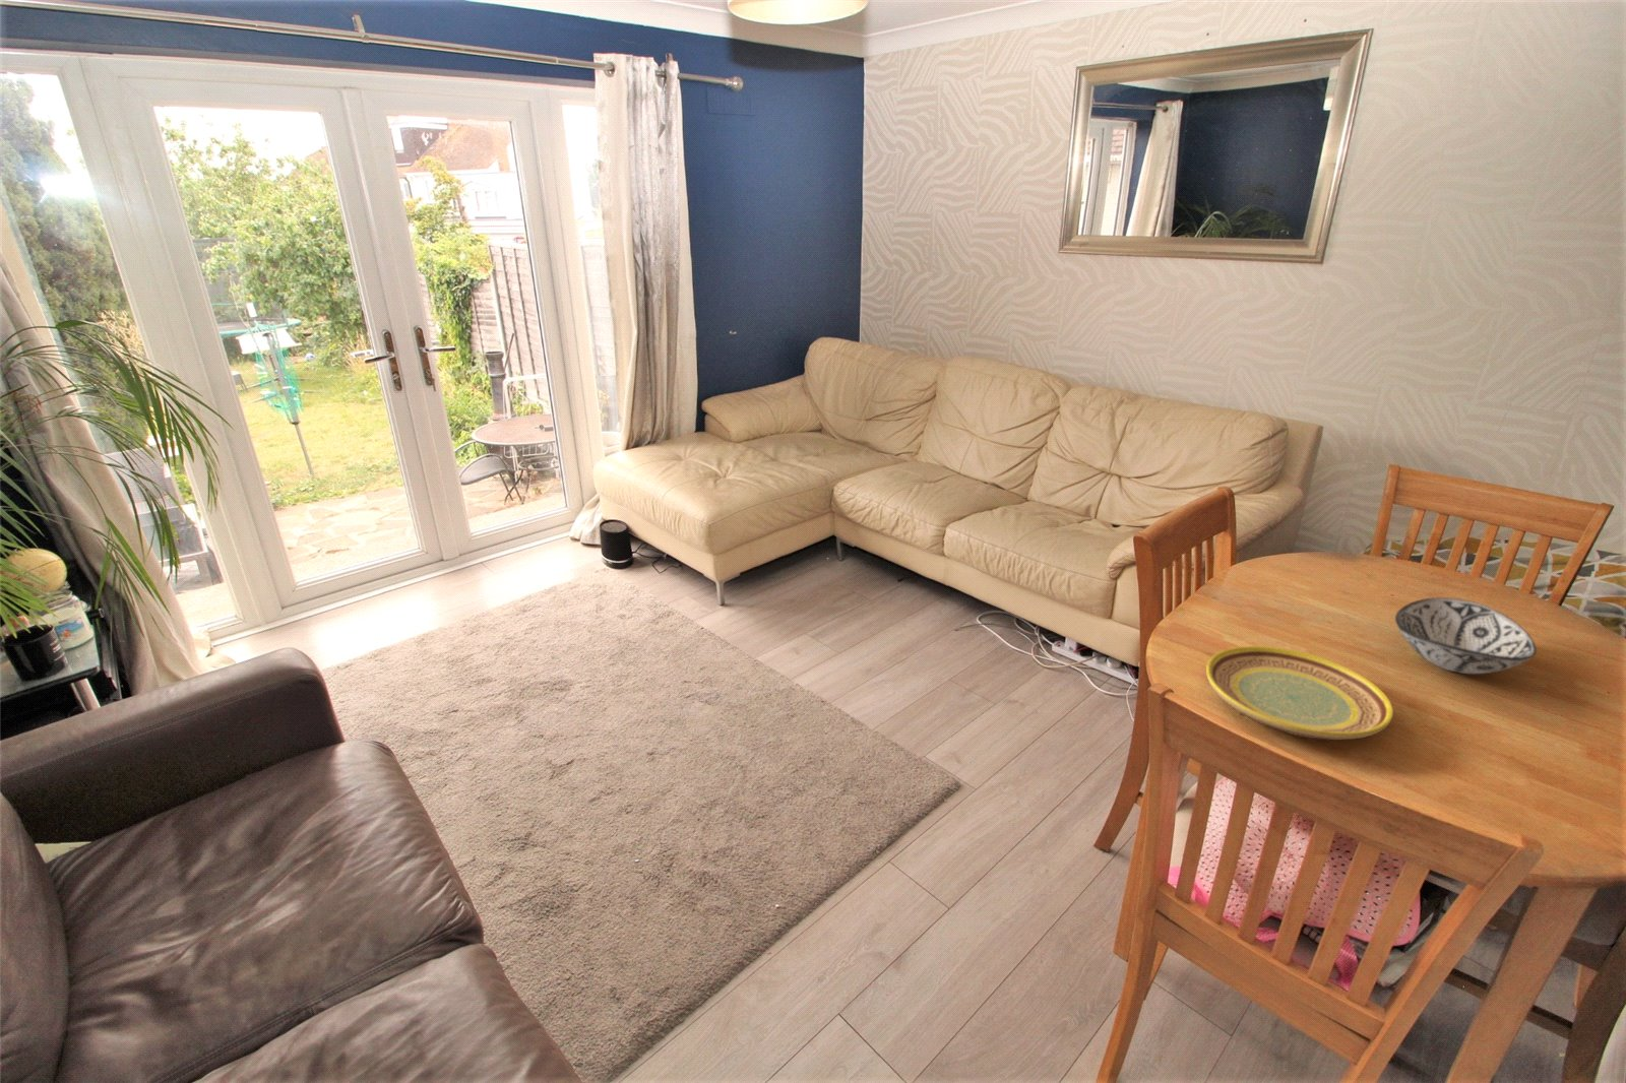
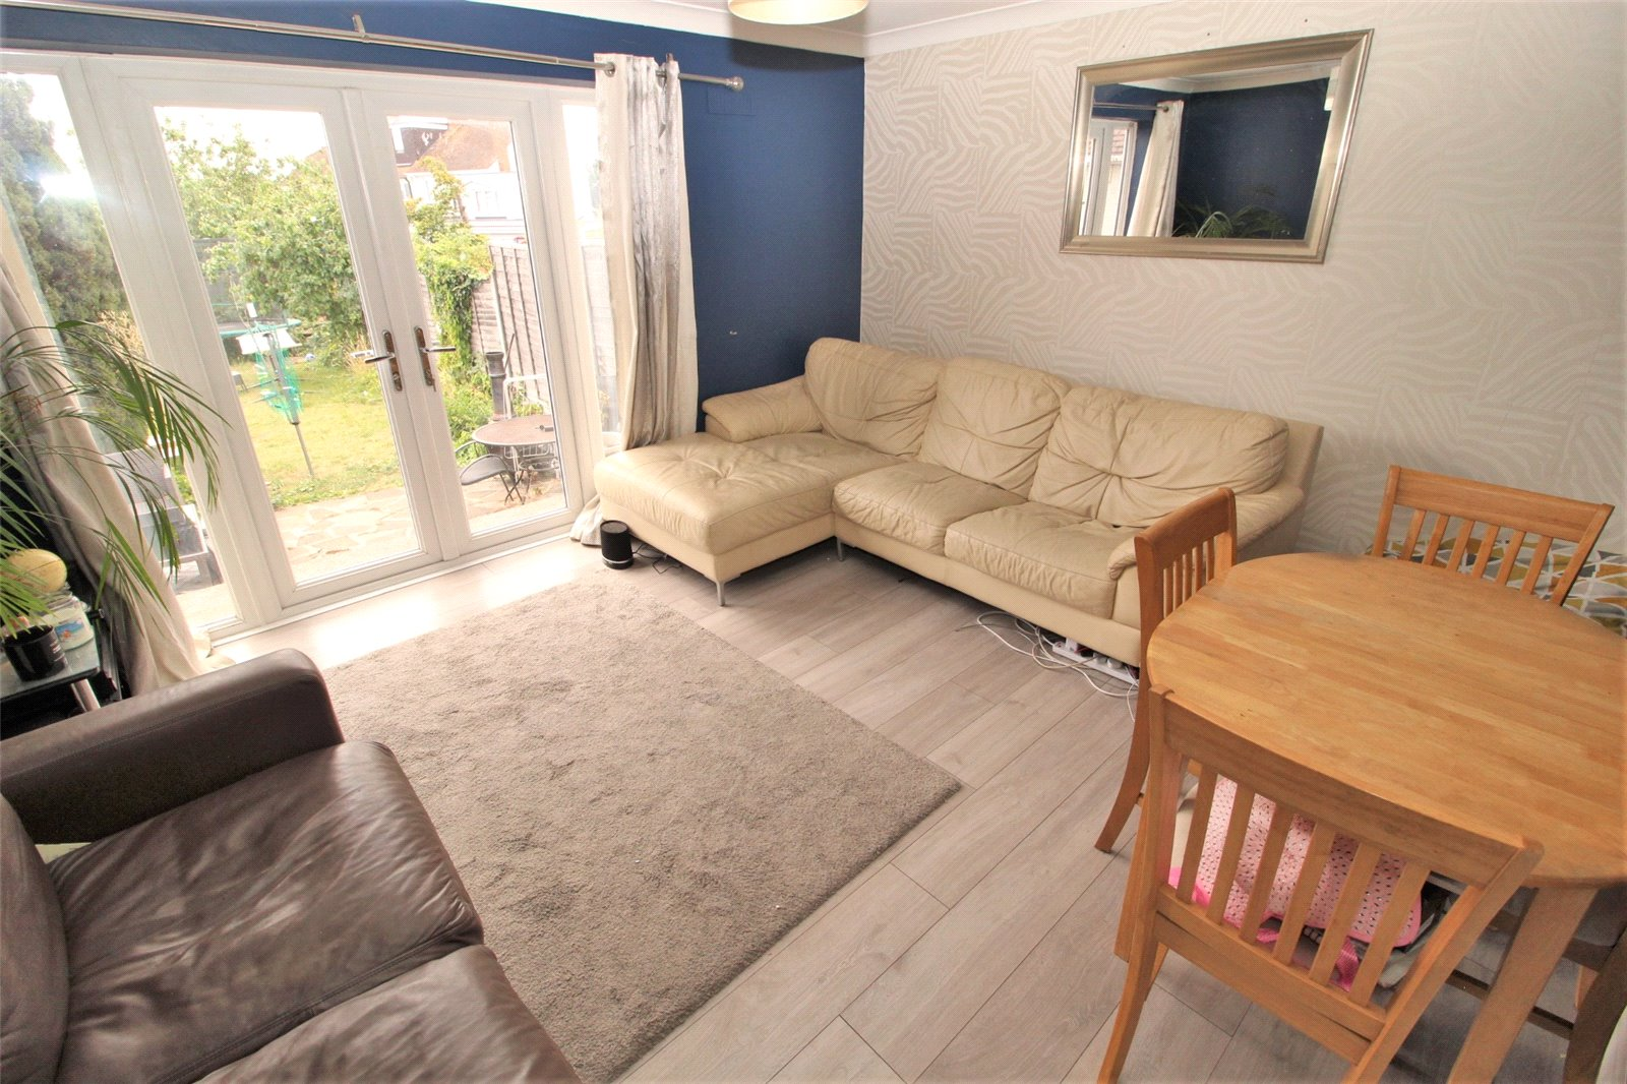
- plate (1292, 694)
- decorative bowl (1458, 642)
